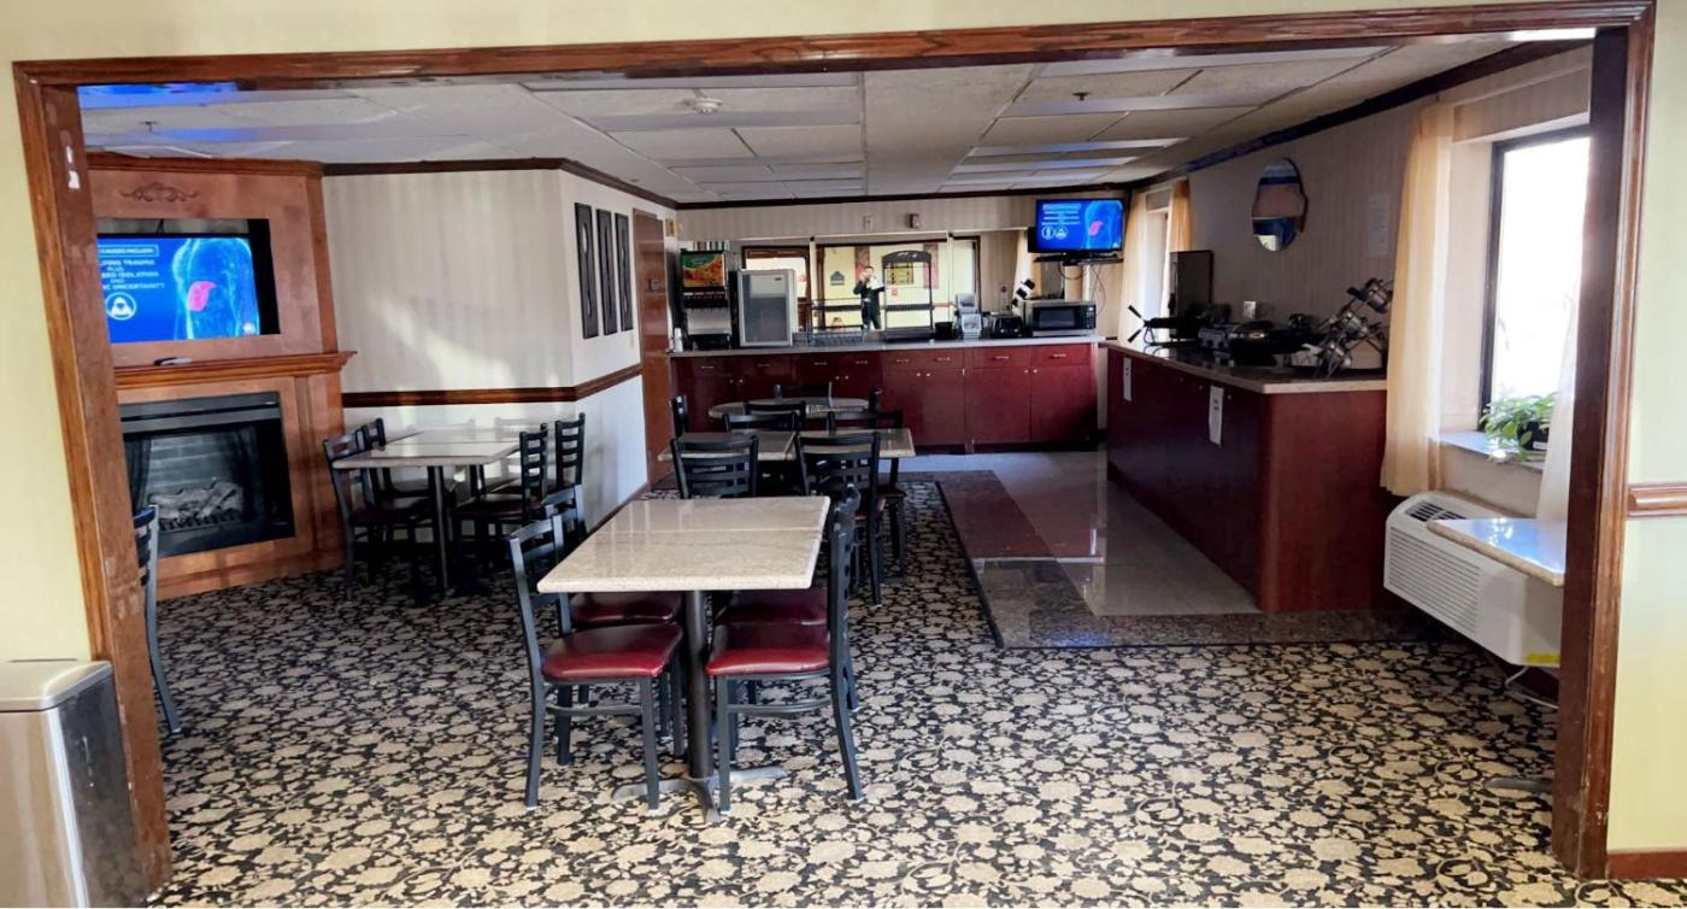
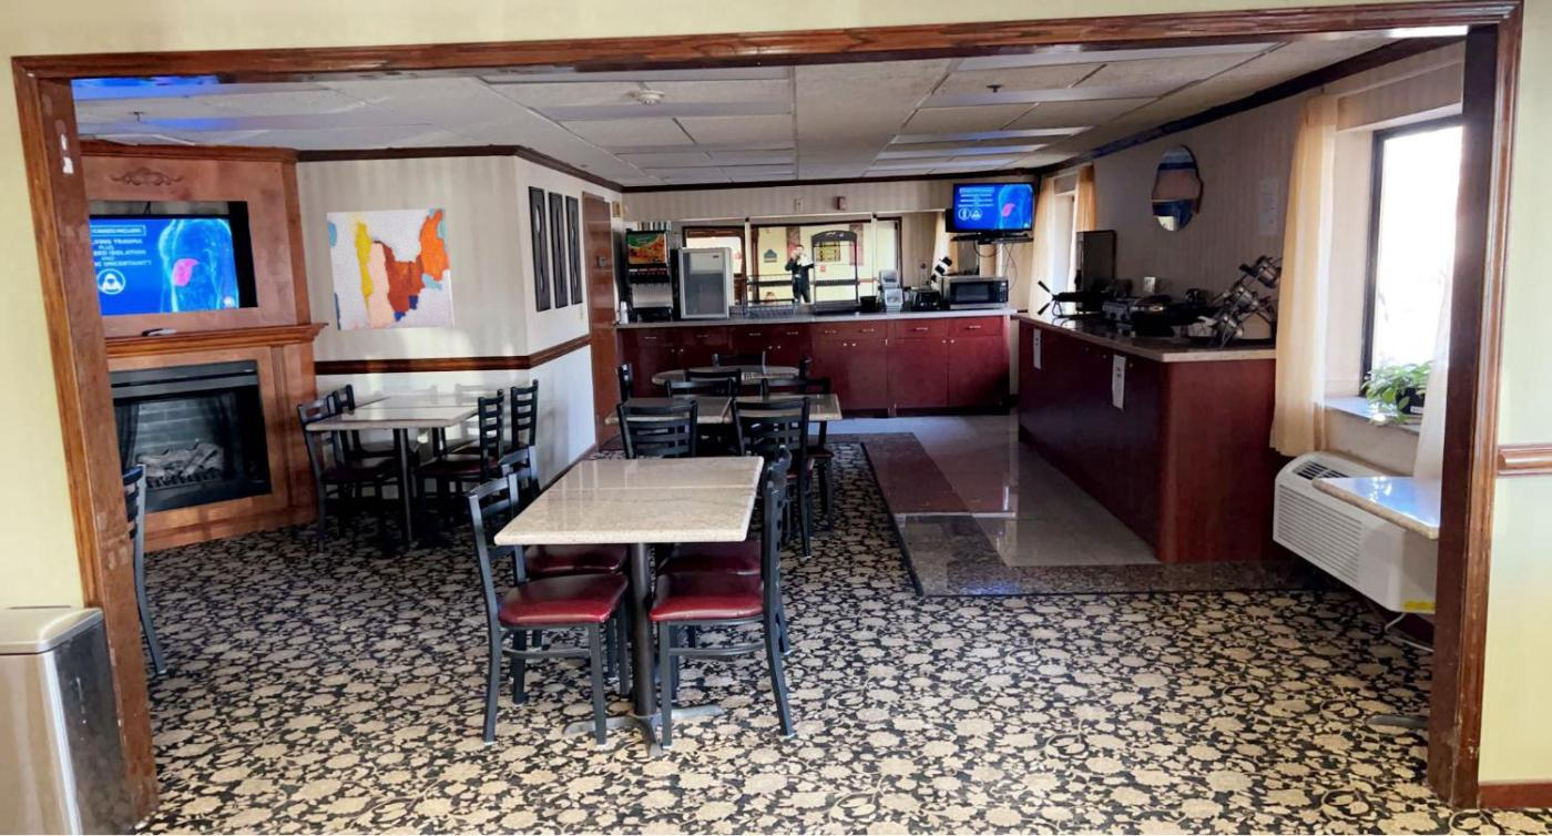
+ wall art (390, 269)
